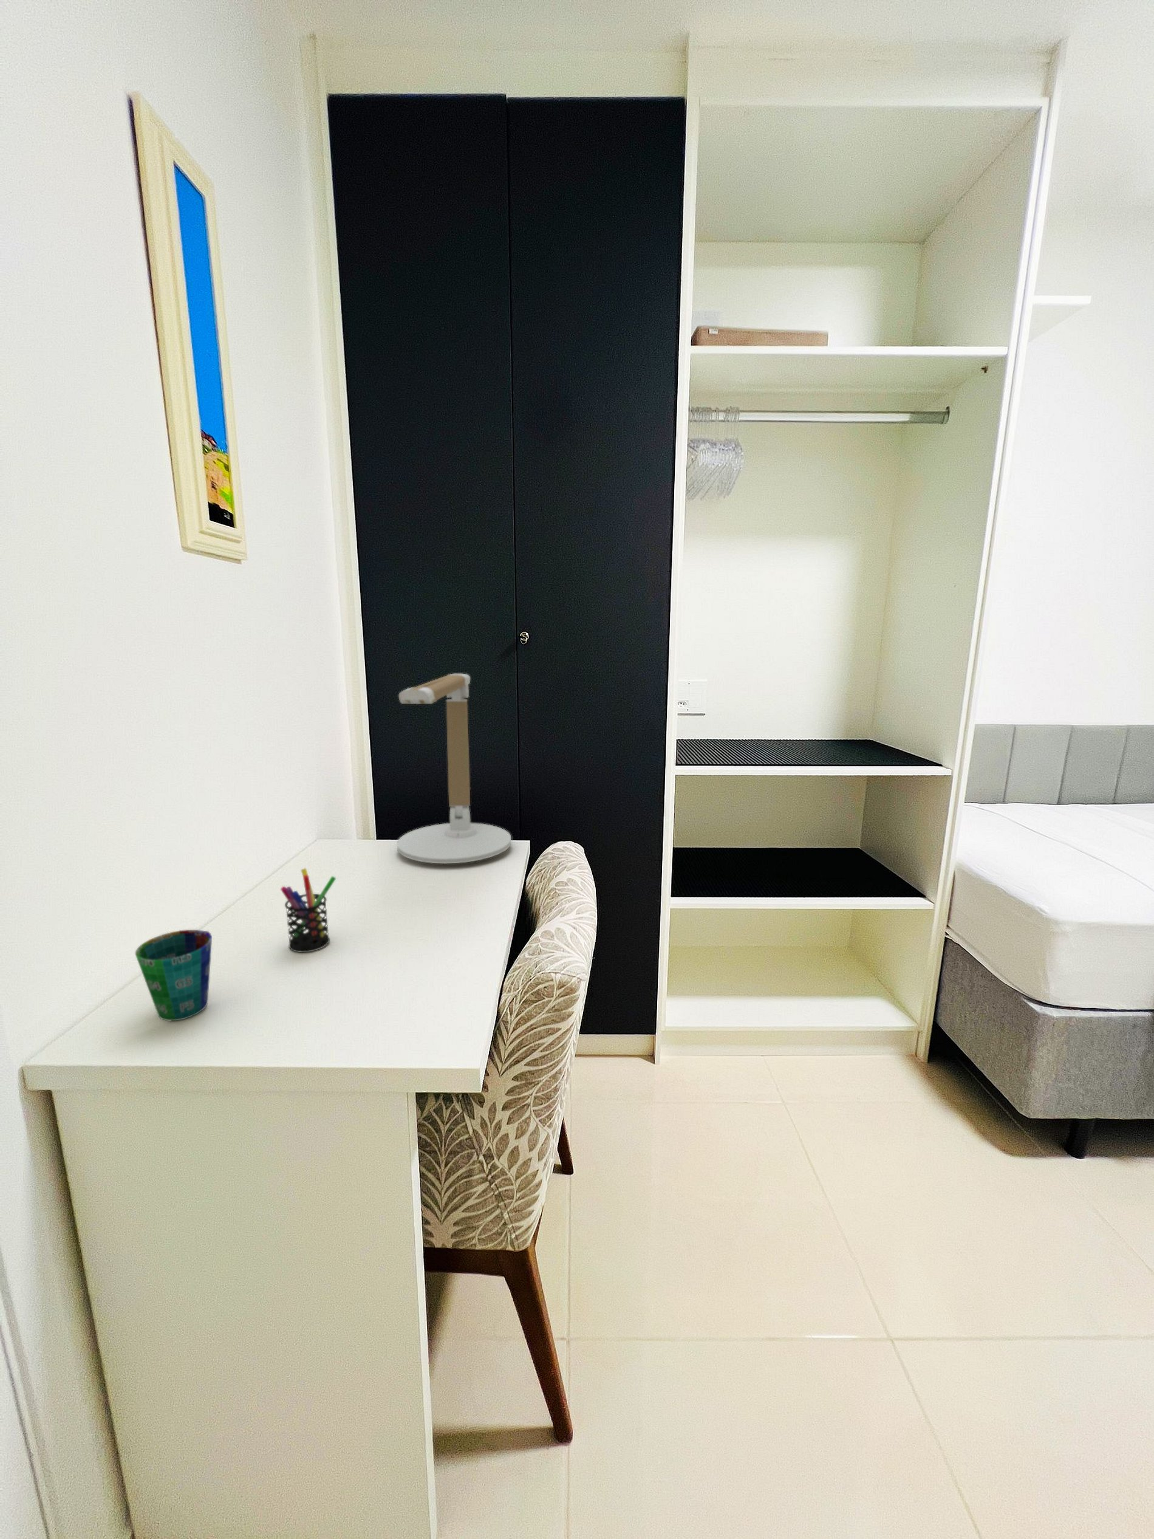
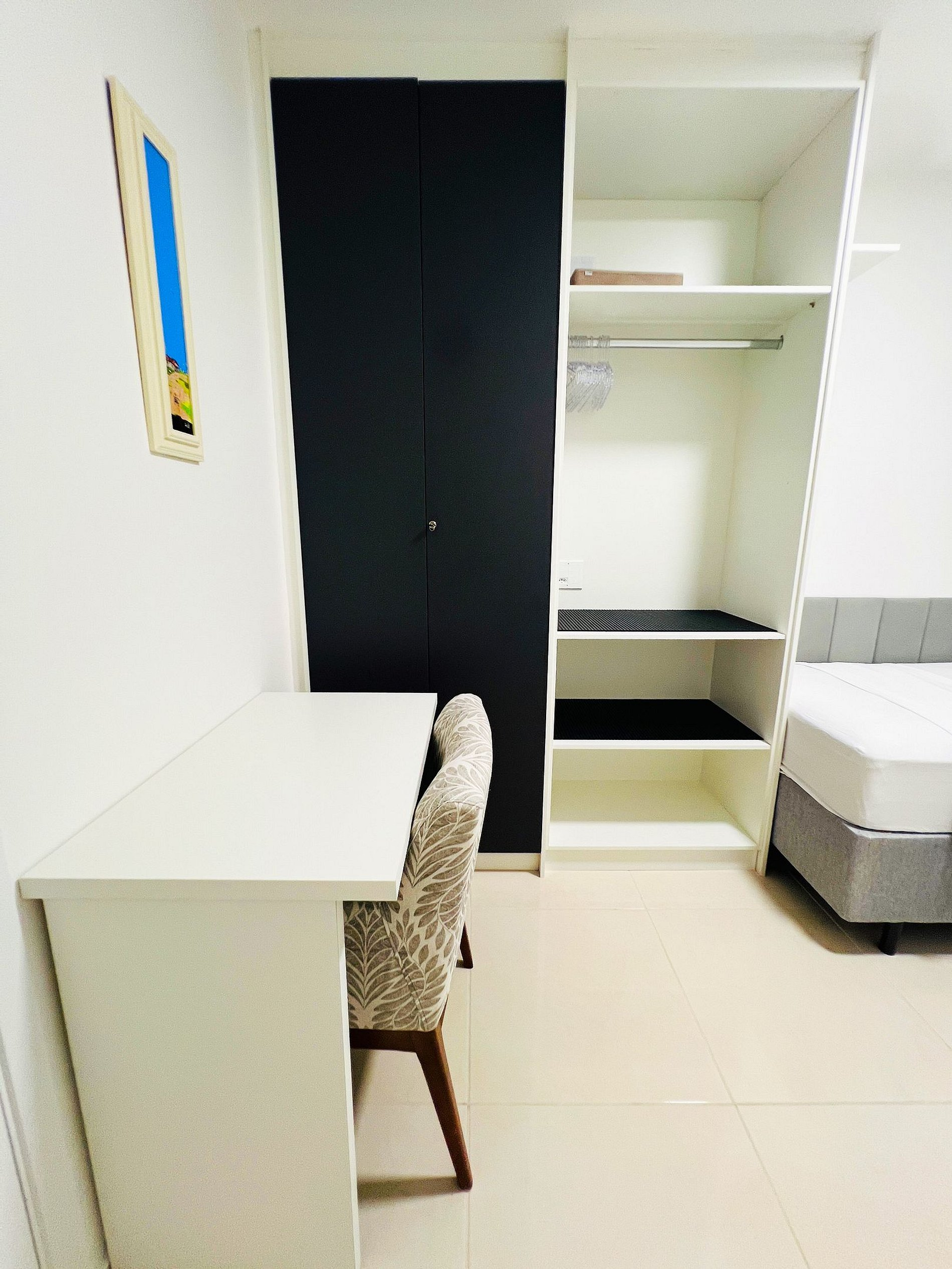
- cup (185, 971)
- pen holder (312, 906)
- desk lamp (447, 773)
